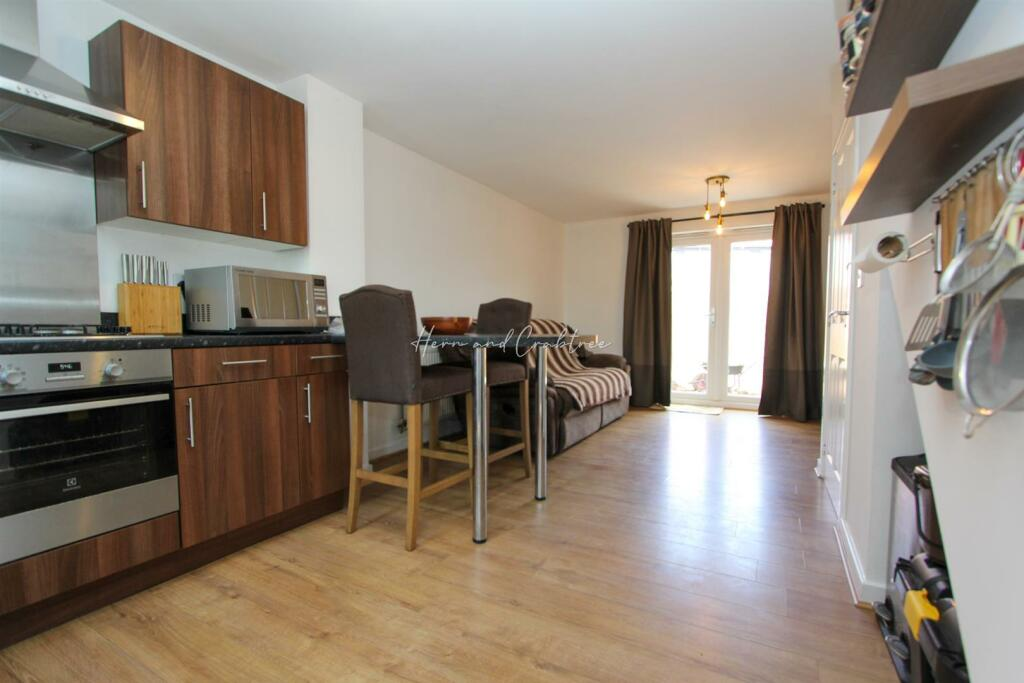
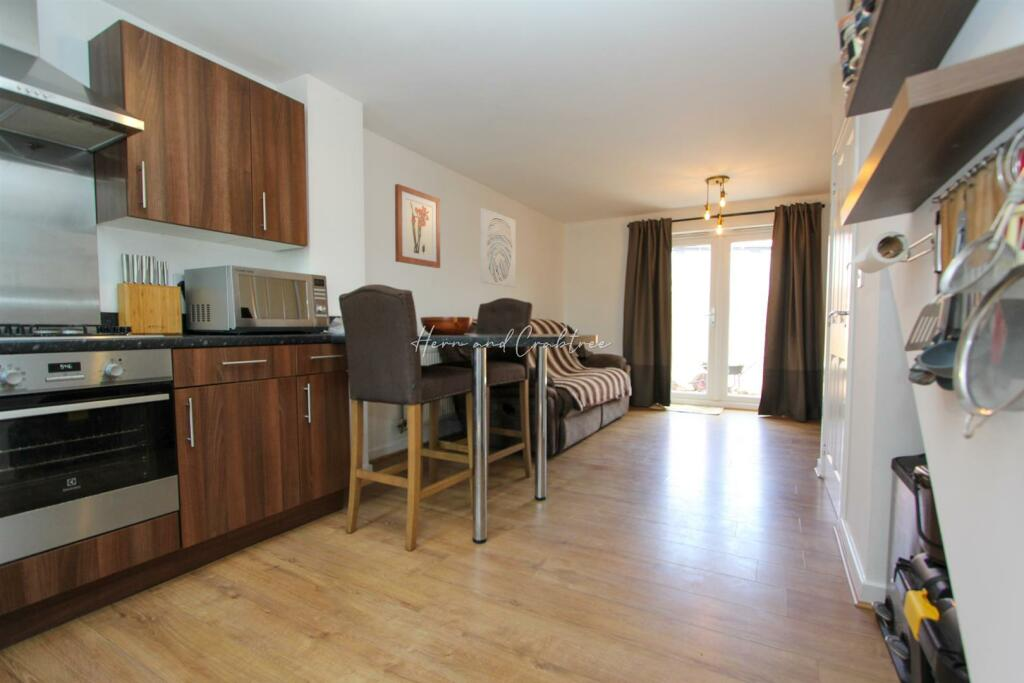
+ wall art (499, 249)
+ wall art (418, 228)
